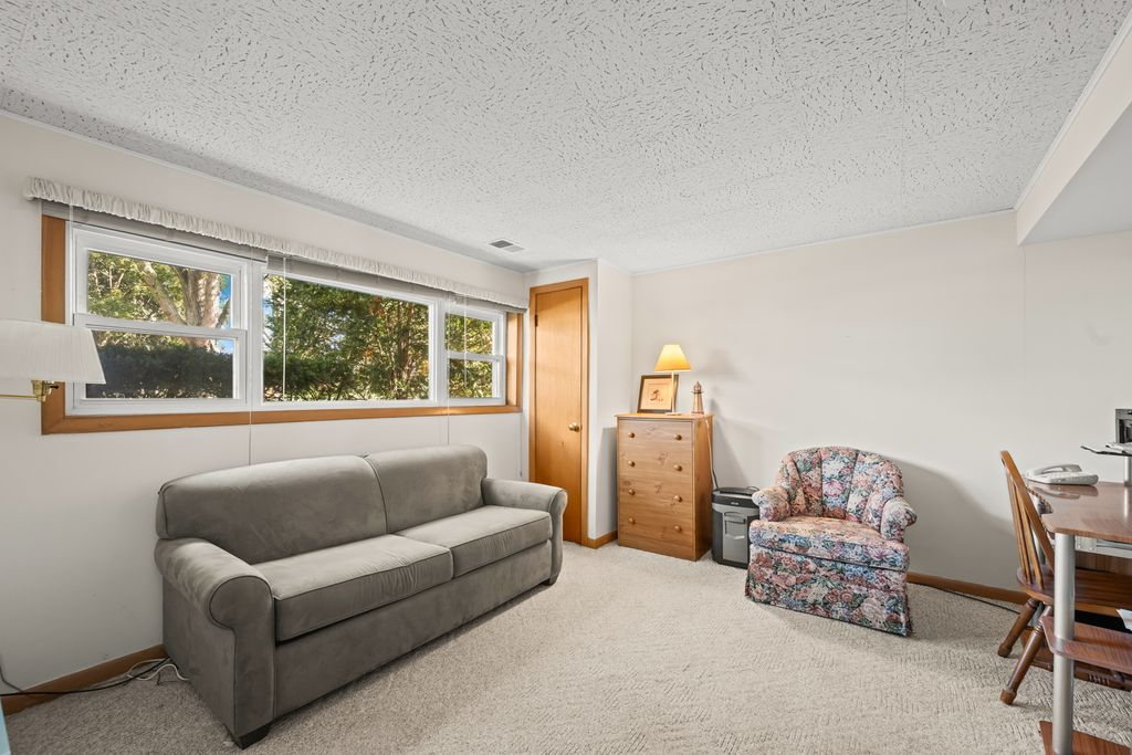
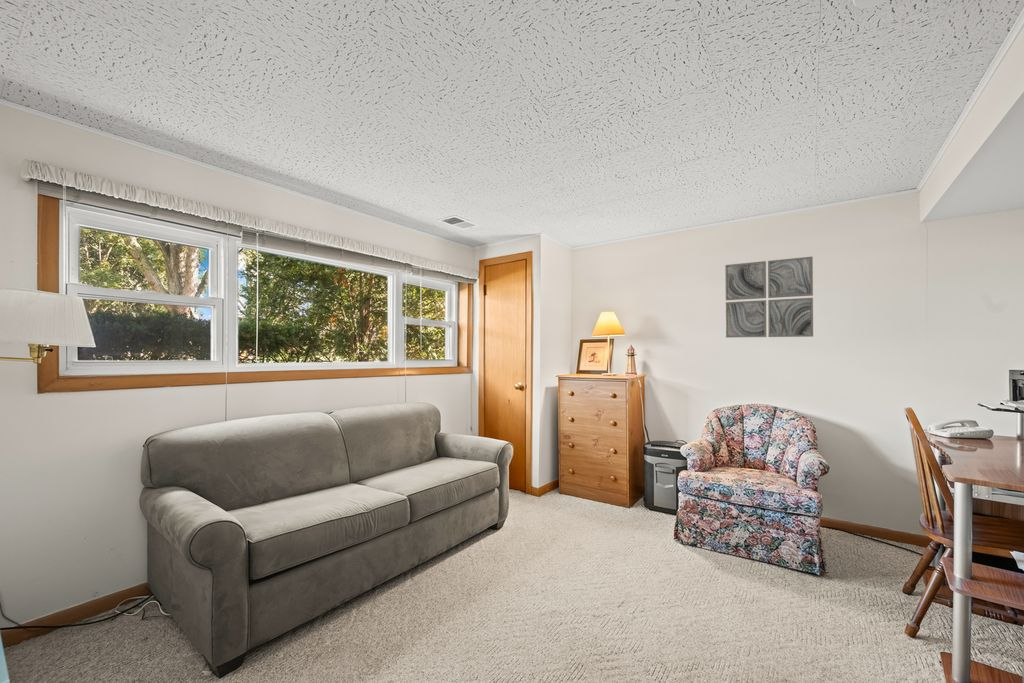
+ wall art (768, 300)
